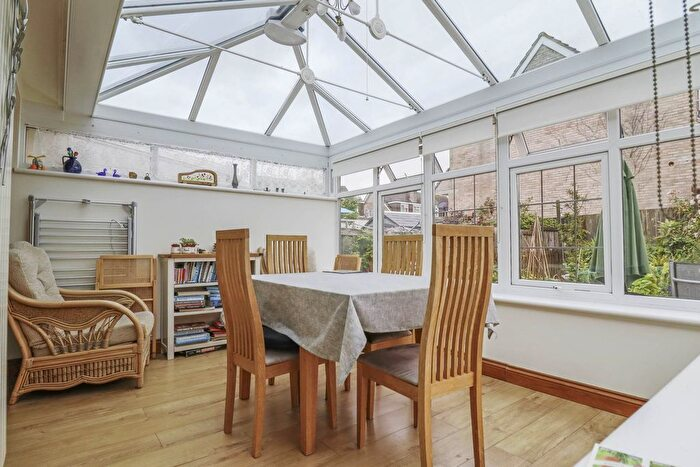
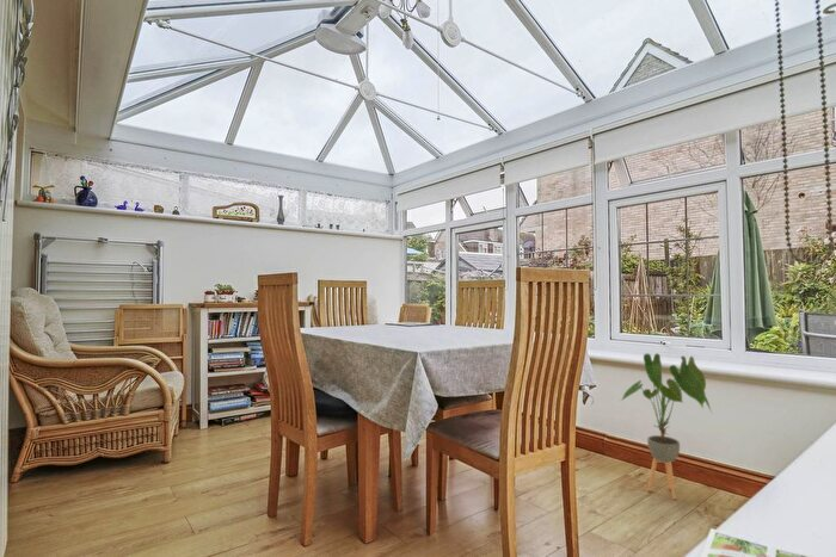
+ house plant (669, 422)
